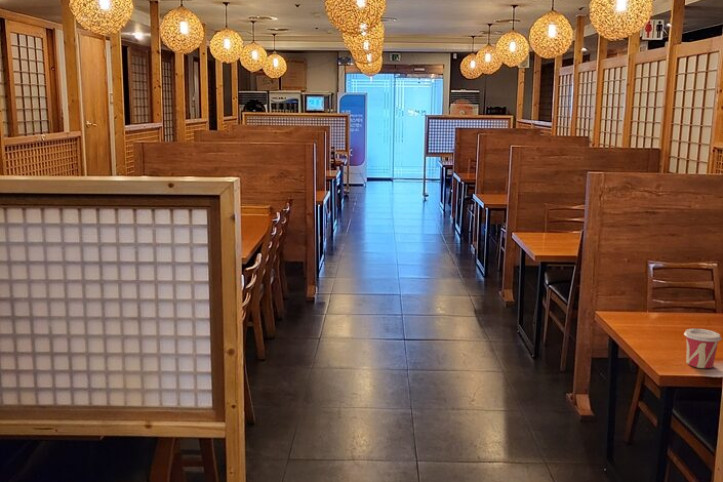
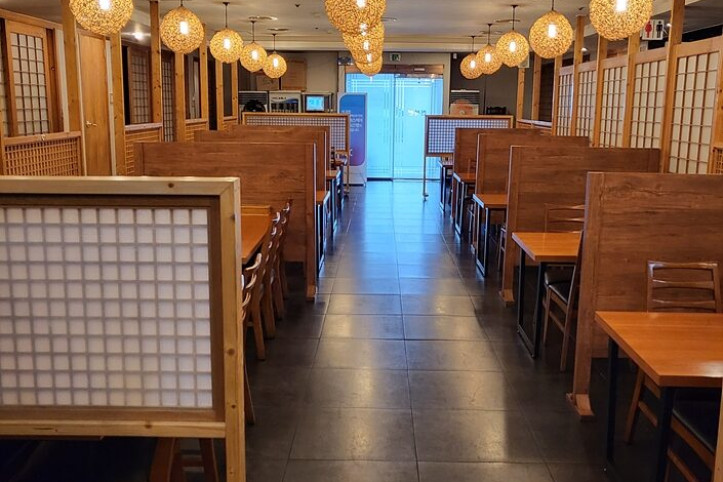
- cup (701, 348)
